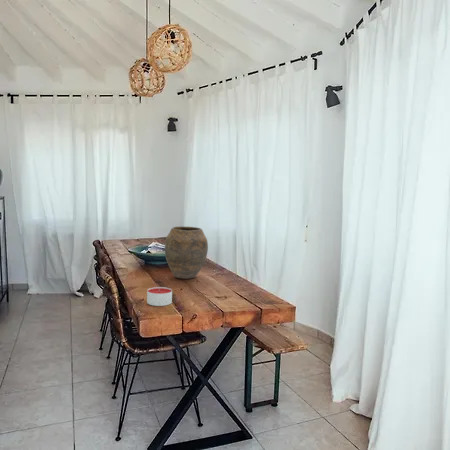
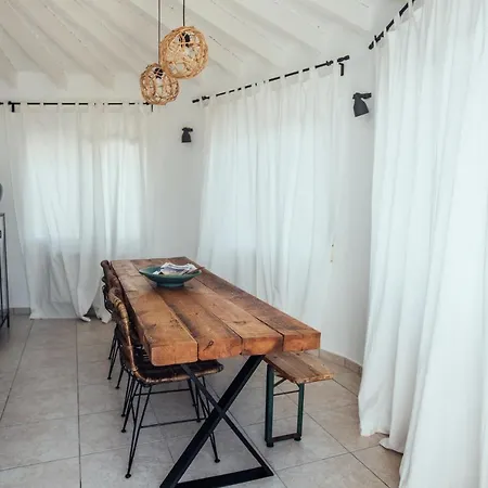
- vase (186, 252)
- candle (159, 295)
